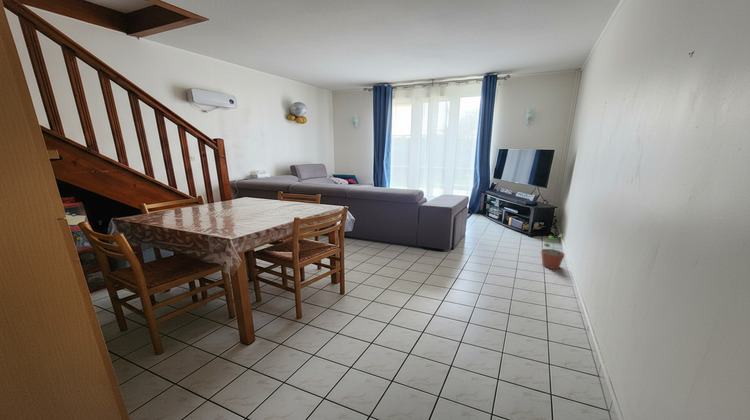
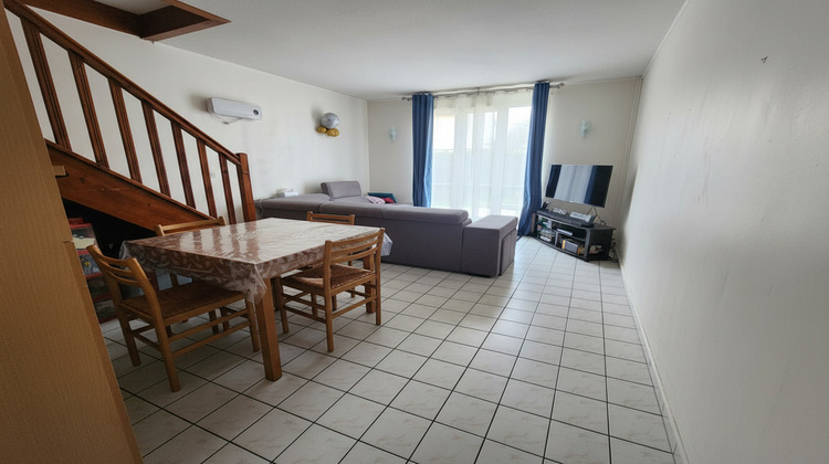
- potted plant (553, 250)
